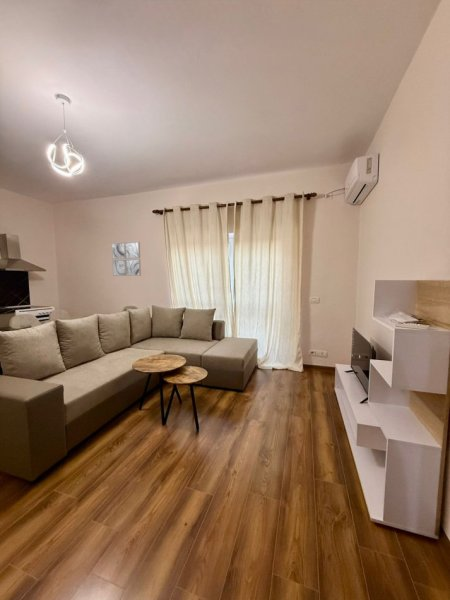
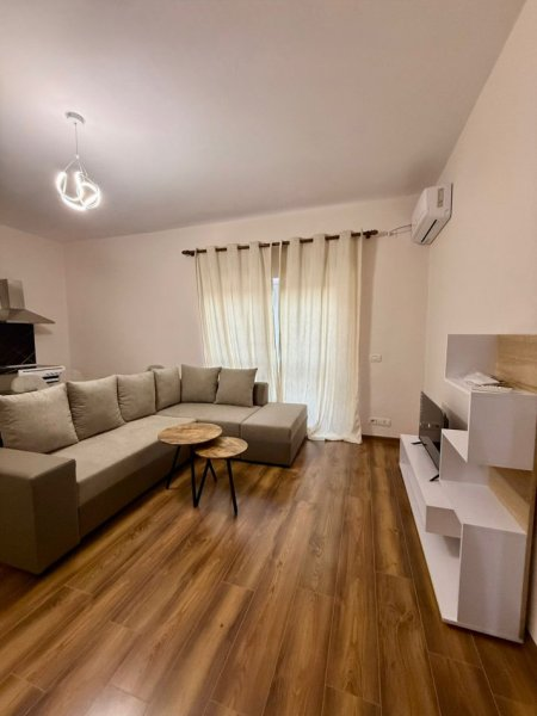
- wall art (126, 258)
